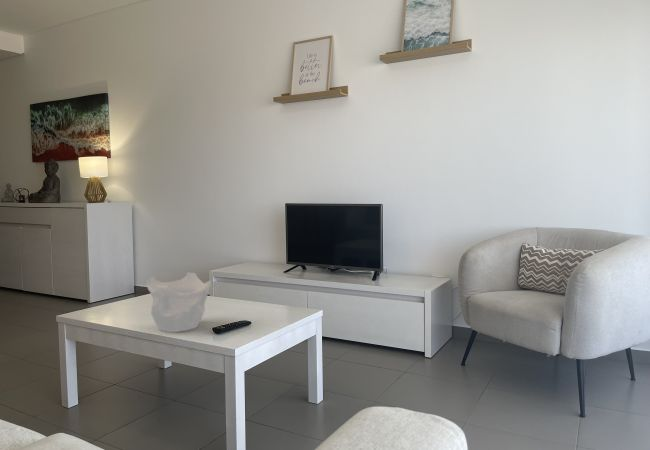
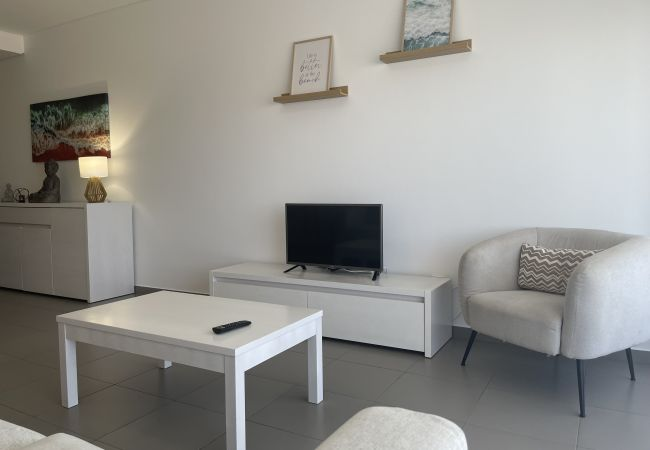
- decorative bowl (179, 302)
